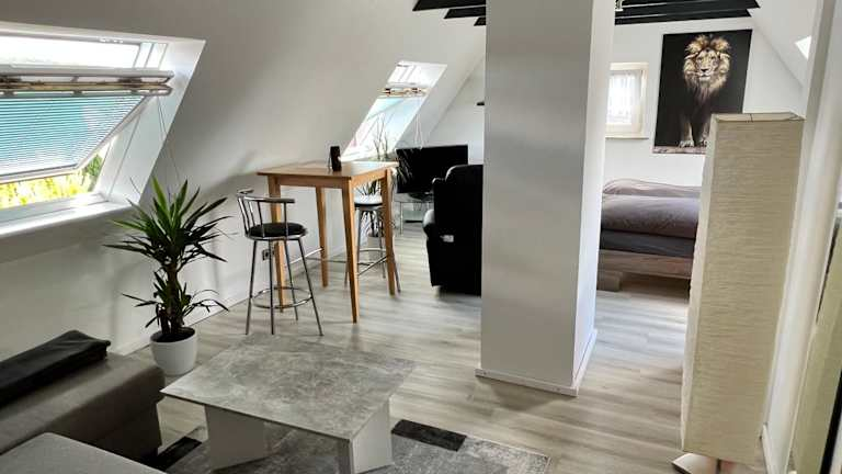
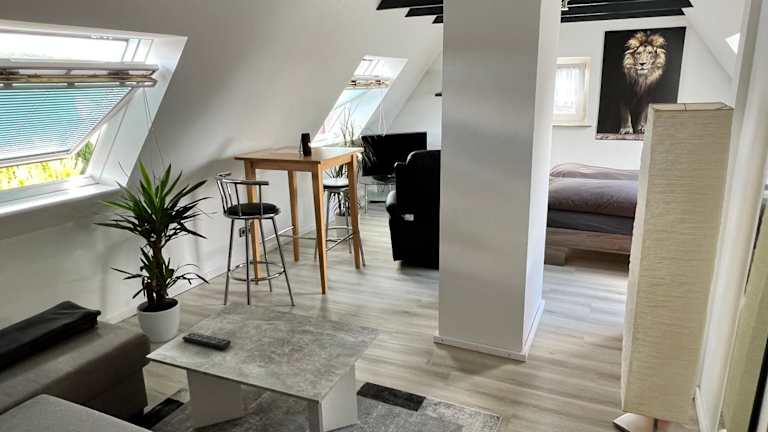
+ remote control (206, 340)
